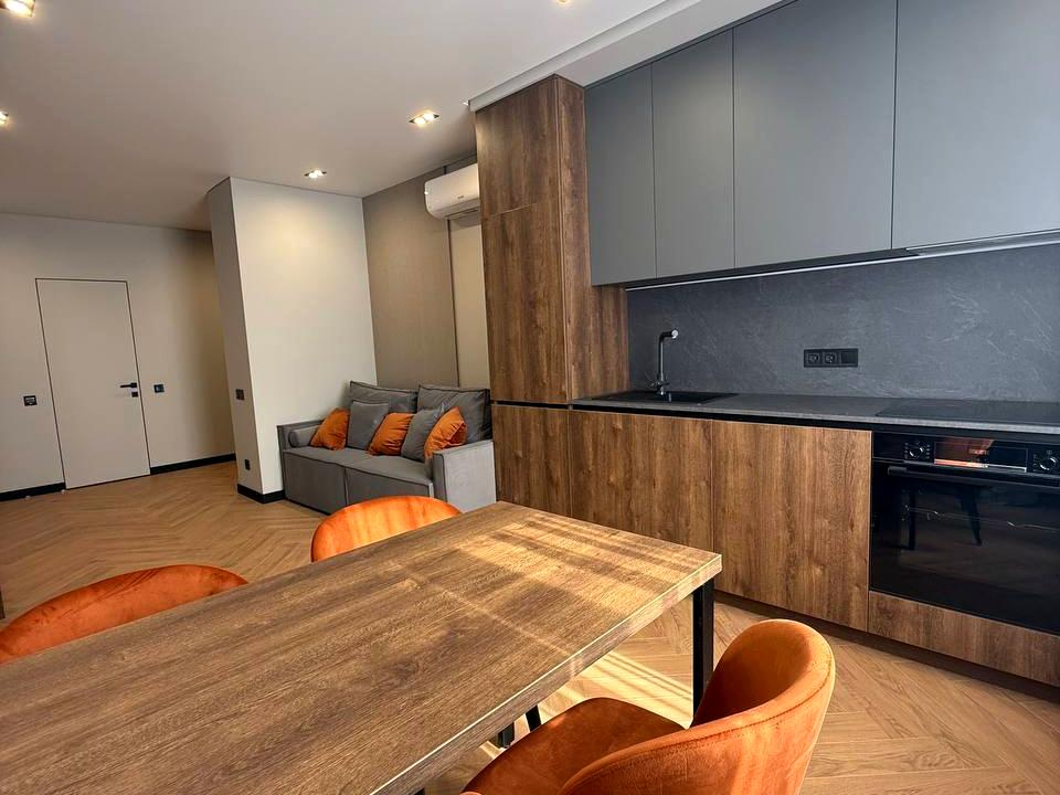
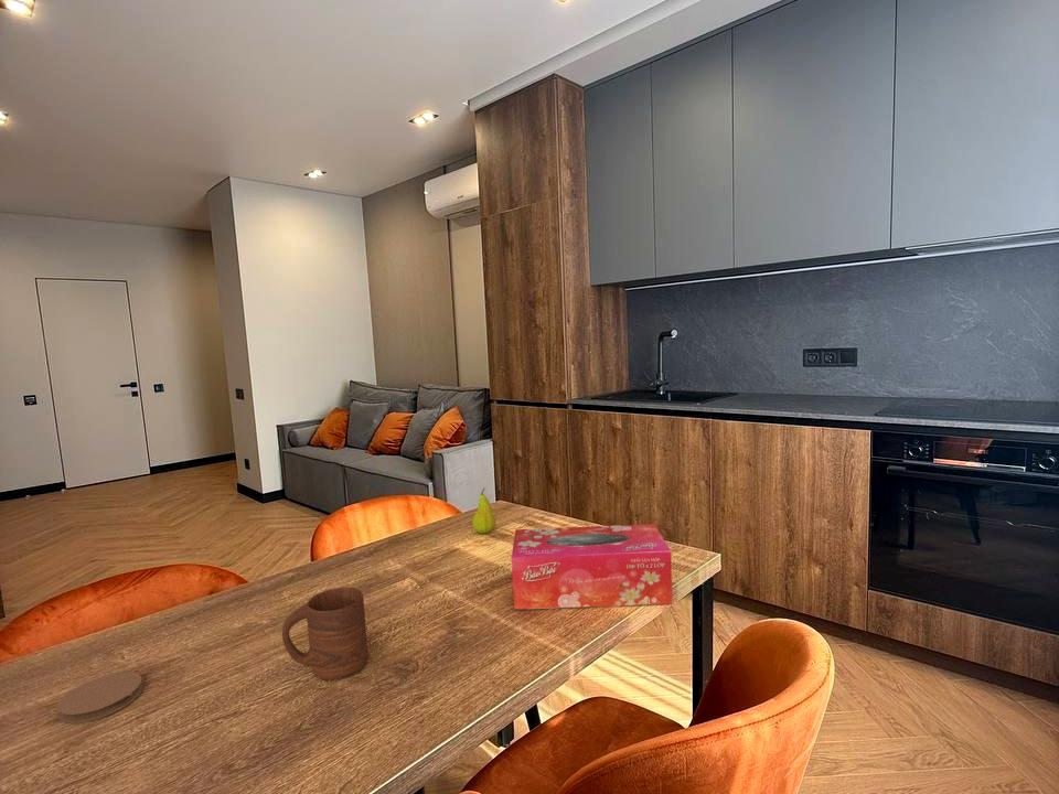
+ coaster (101, 696)
+ fruit (483, 509)
+ cup (329, 635)
+ tissue box (588, 564)
